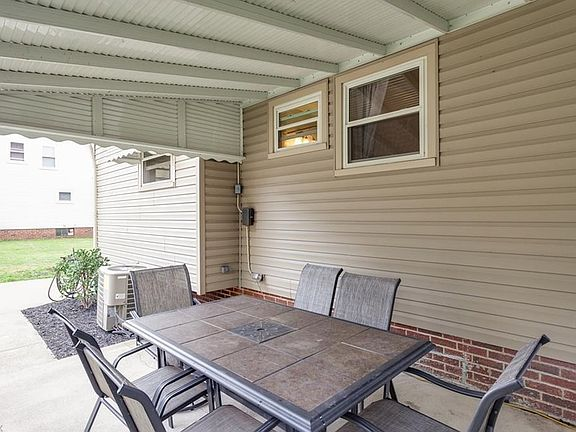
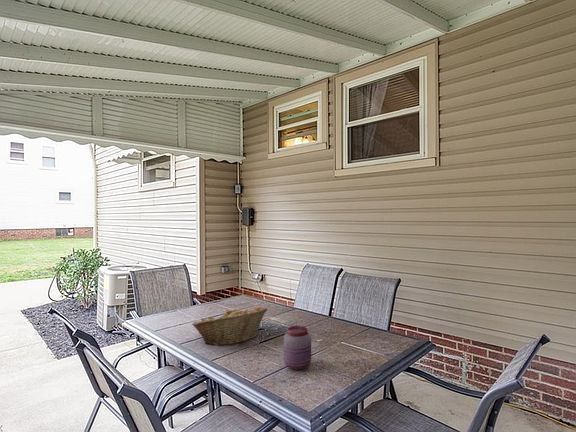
+ jar (297, 347)
+ fruit basket (231, 322)
